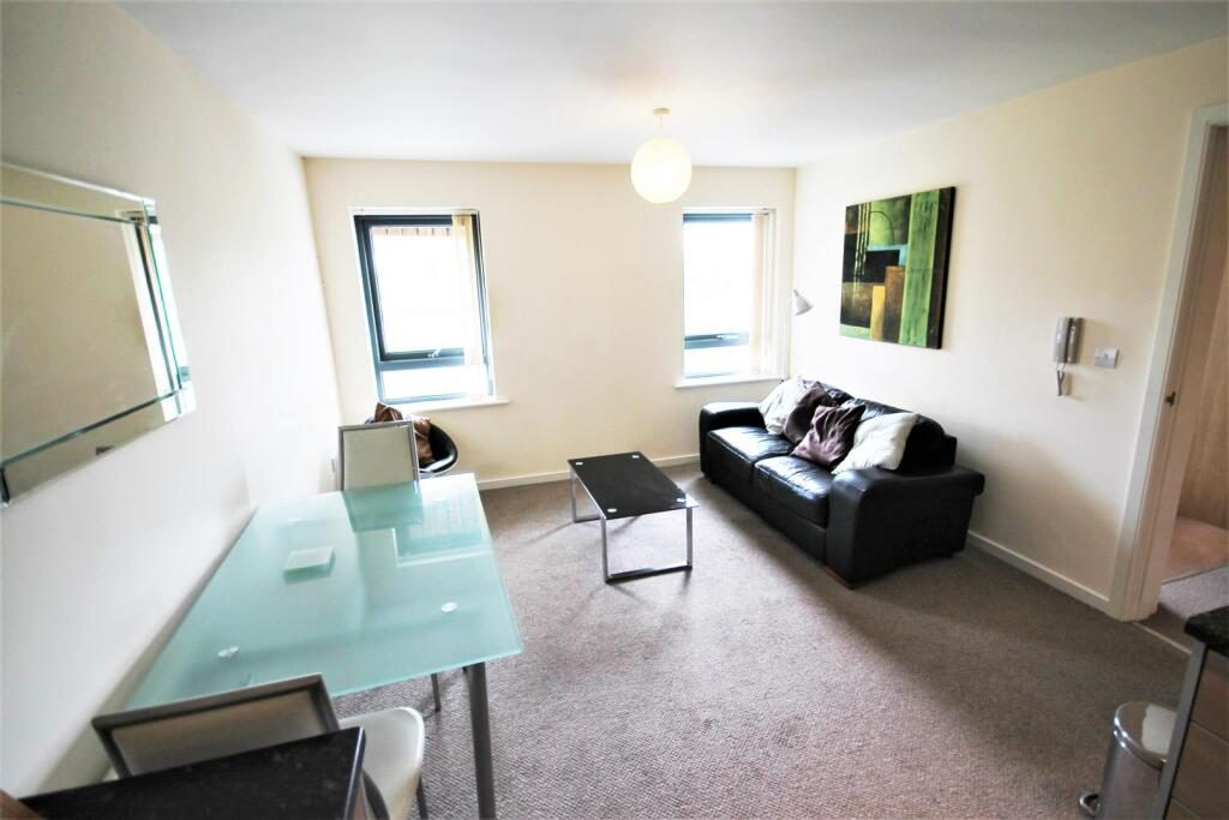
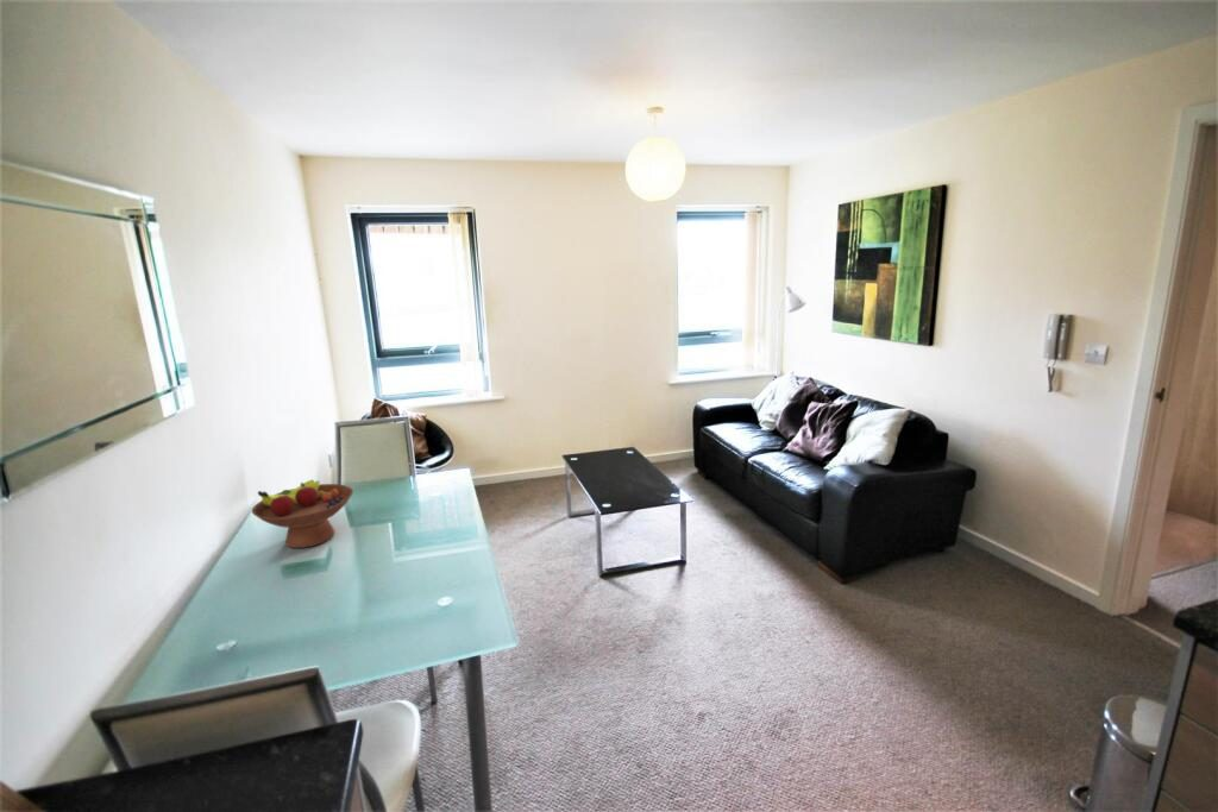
+ fruit bowl (306, 511)
